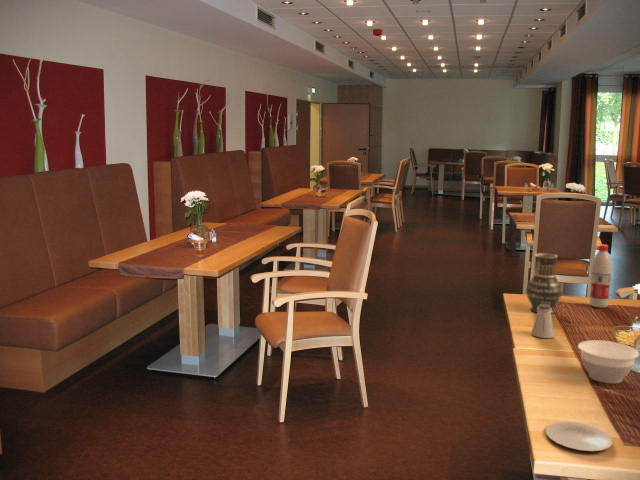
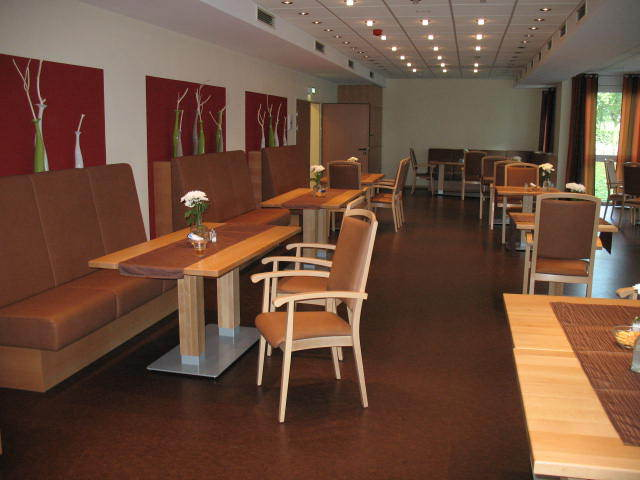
- bowl (606, 363)
- plate (585, 424)
- saltshaker (543, 320)
- water bottle (601, 275)
- vase (544, 282)
